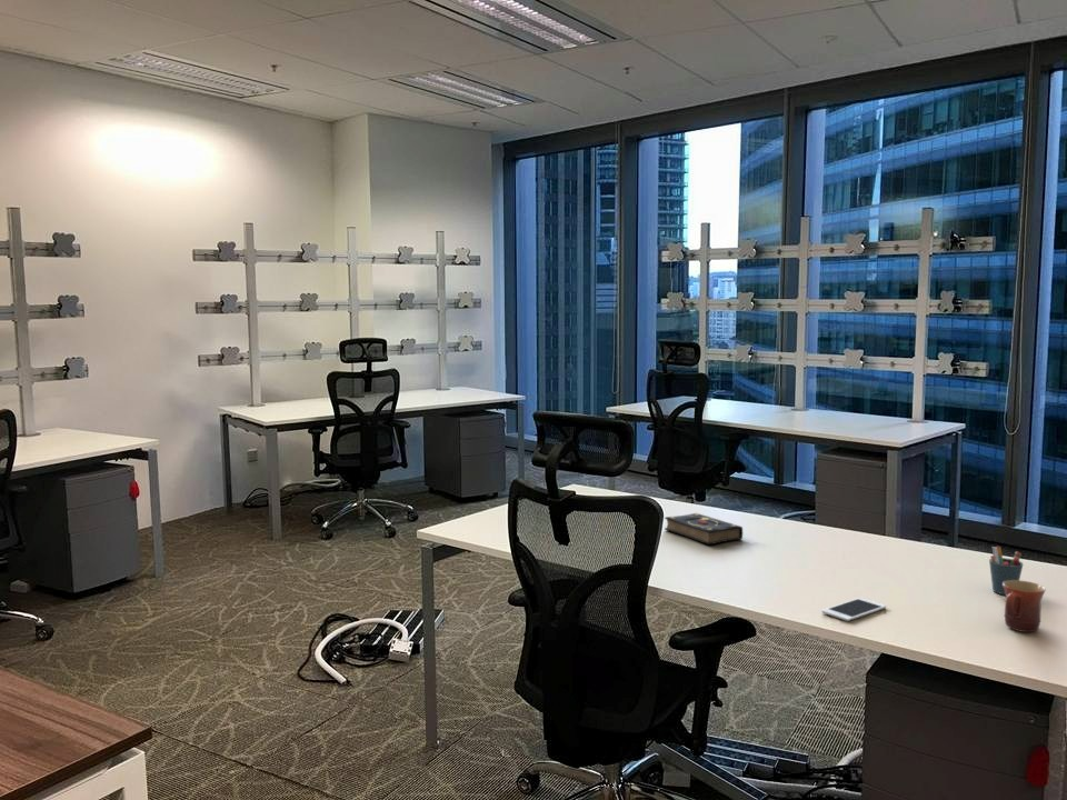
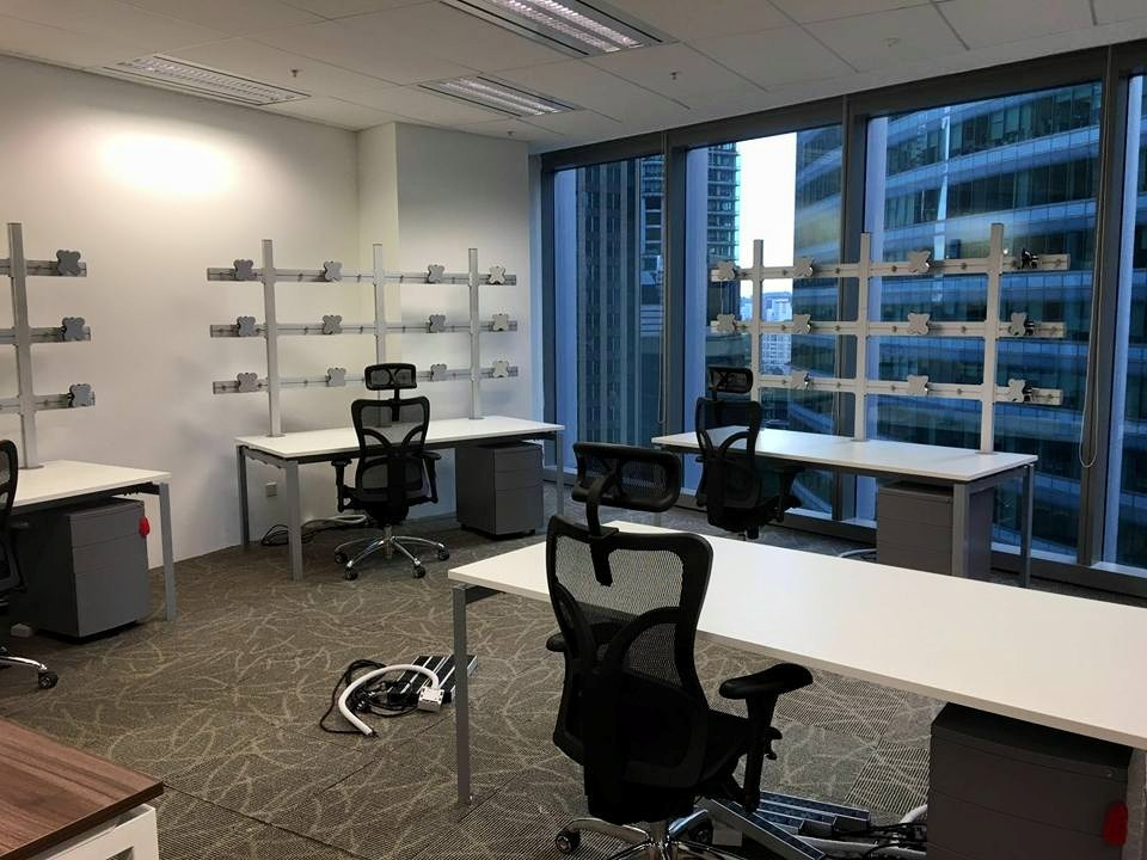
- book (700, 527)
- pen holder (1005, 568)
- mug (1019, 608)
- cell phone (854, 609)
